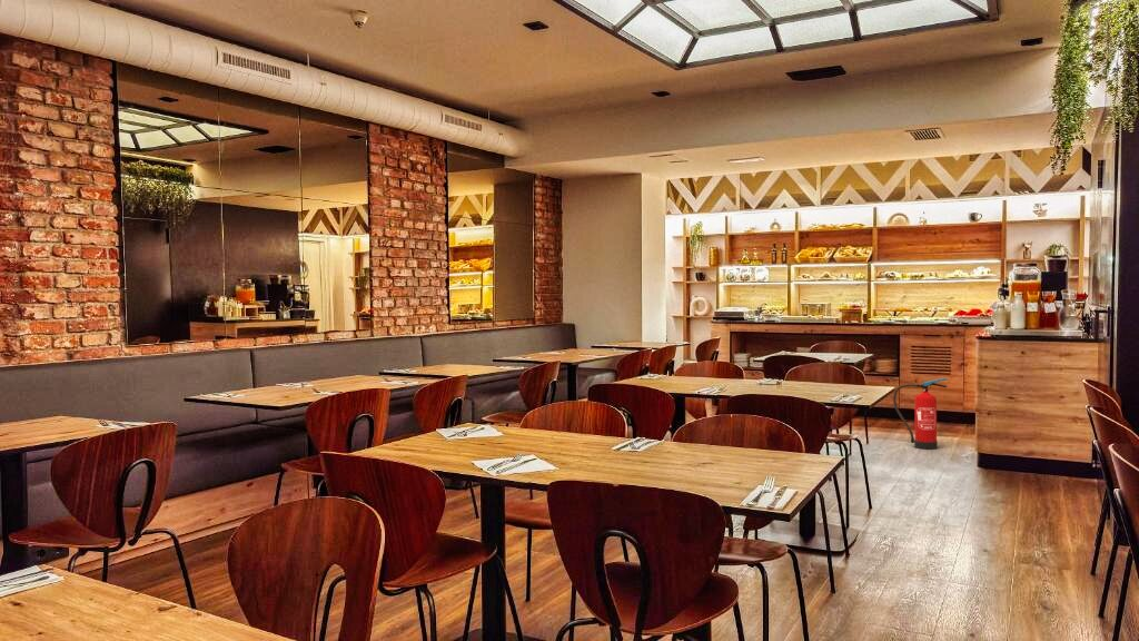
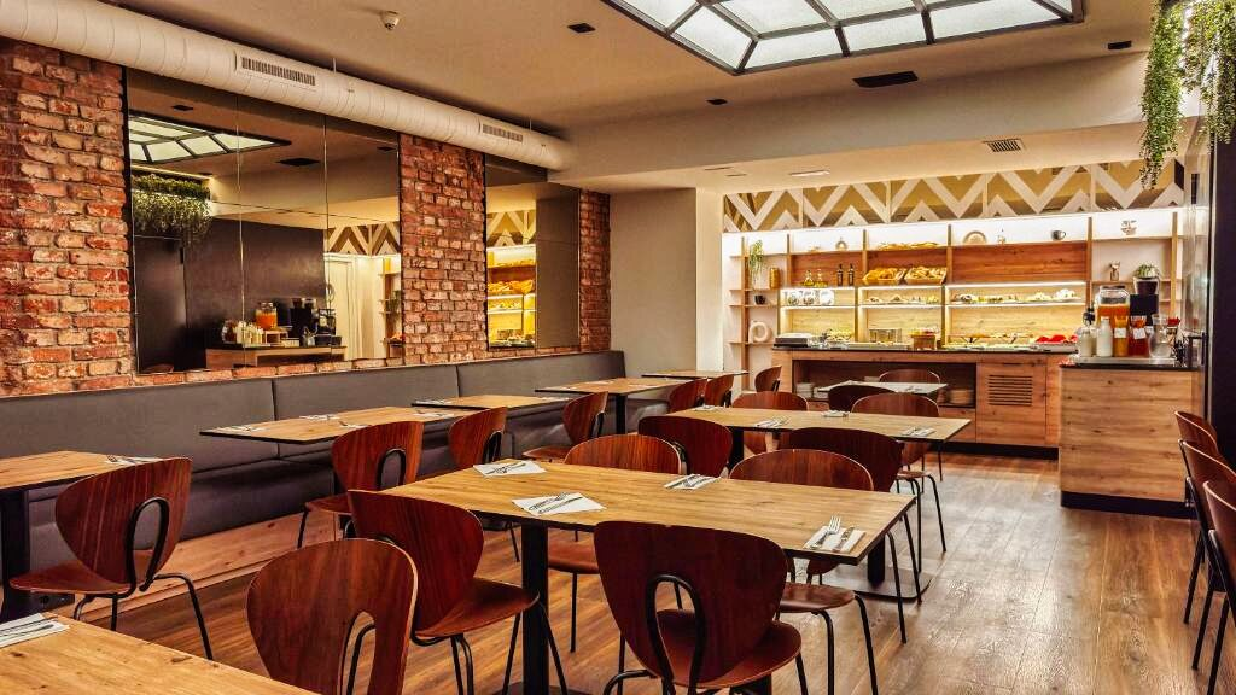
- fire extinguisher (919, 412)
